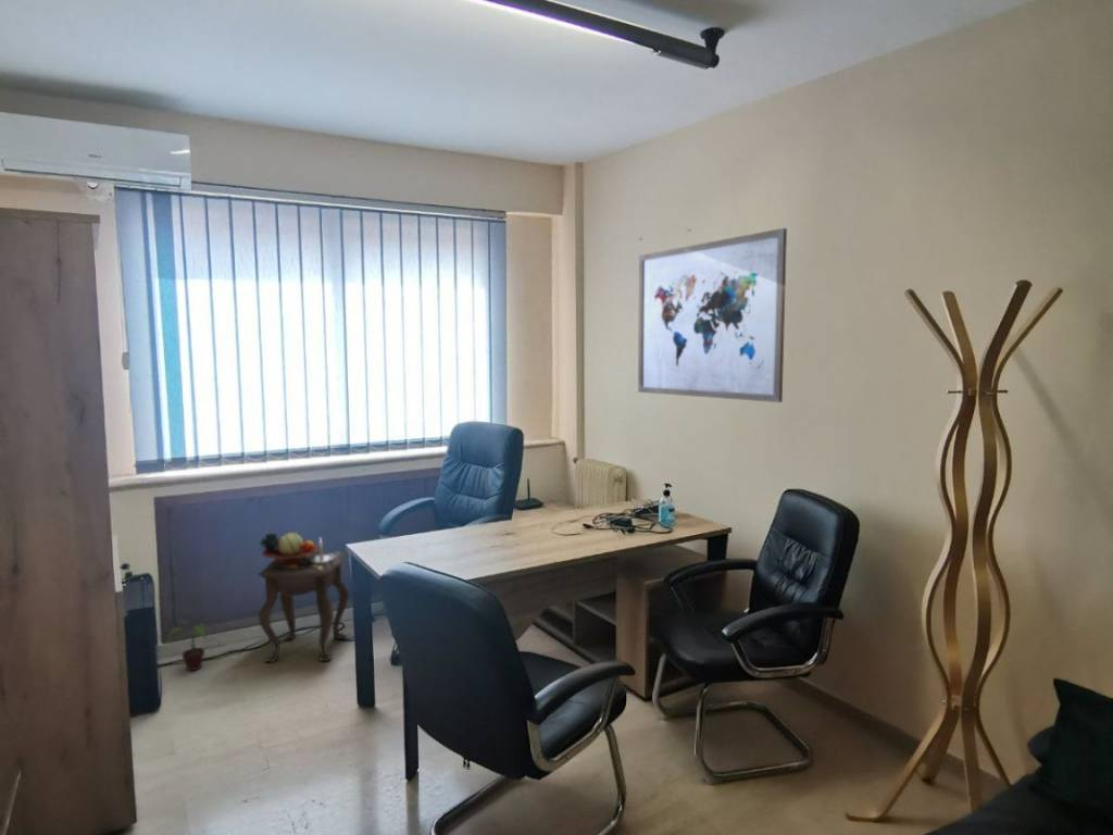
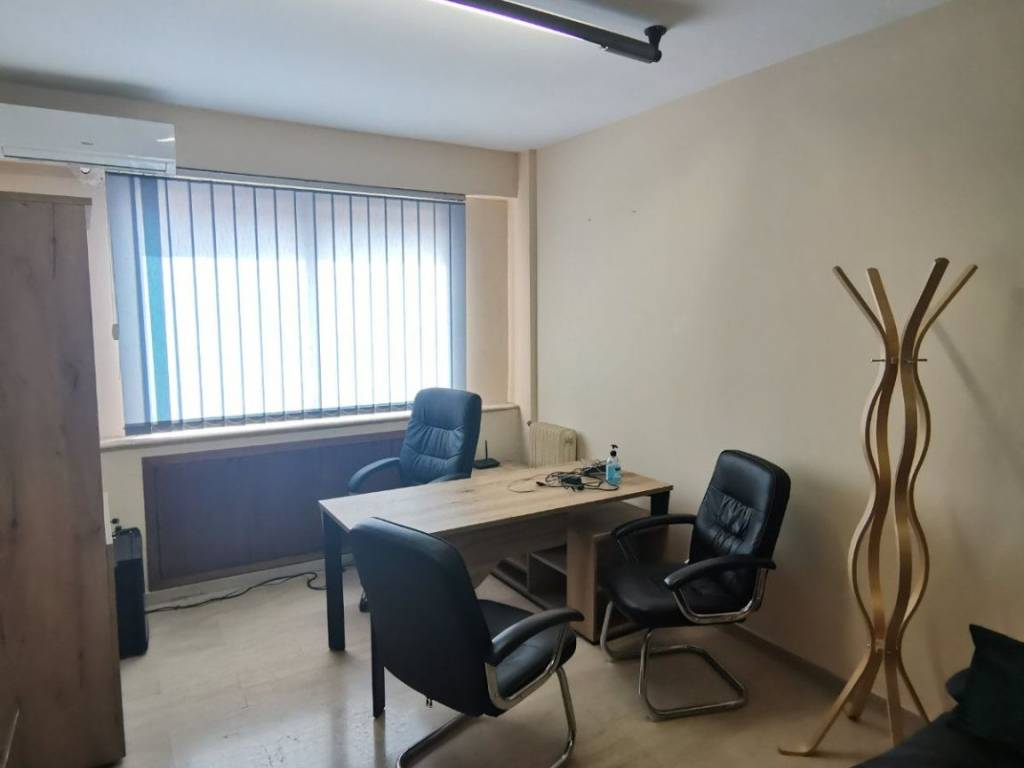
- potted plant (190, 645)
- wall art (702, 321)
- side table (301, 587)
